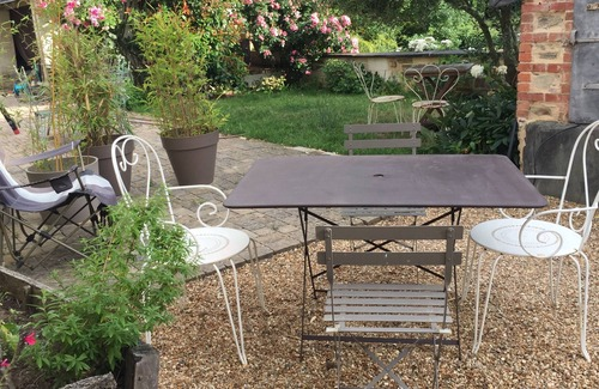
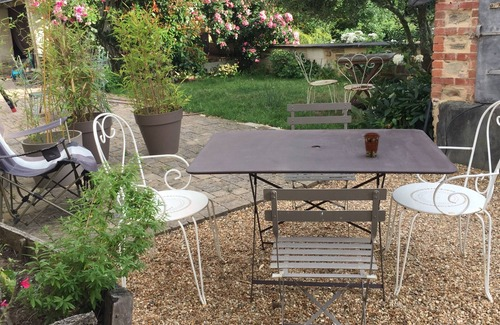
+ coffee cup (371, 144)
